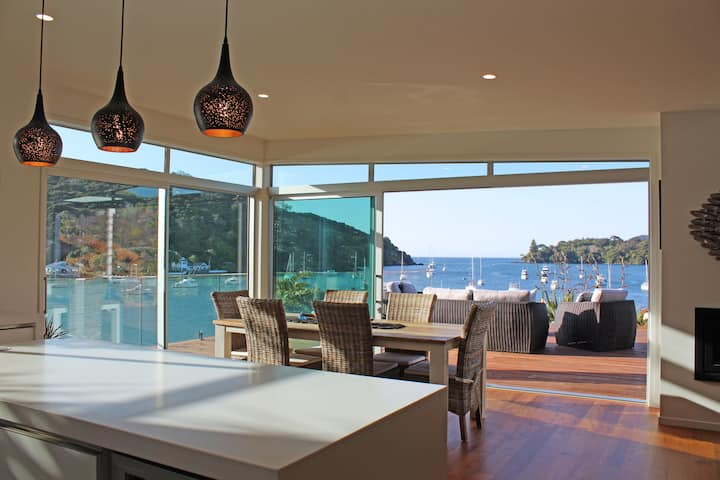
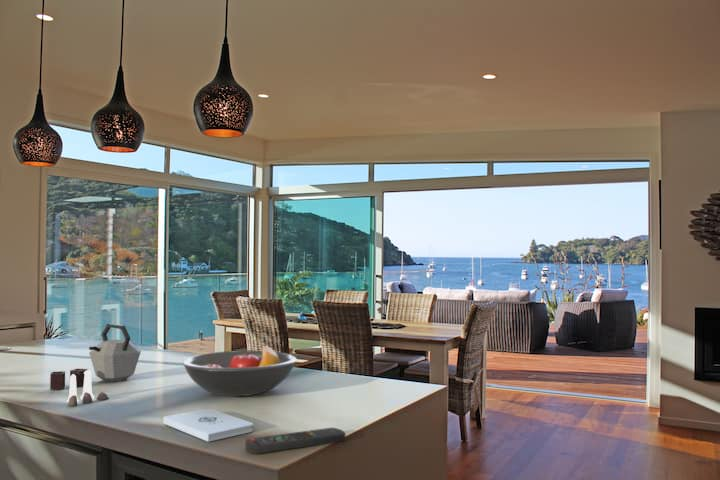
+ fruit bowl (240, 370)
+ kettle (94, 354)
+ notepad (208, 423)
+ salt and pepper shaker set (85, 386)
+ remote control (296, 439)
